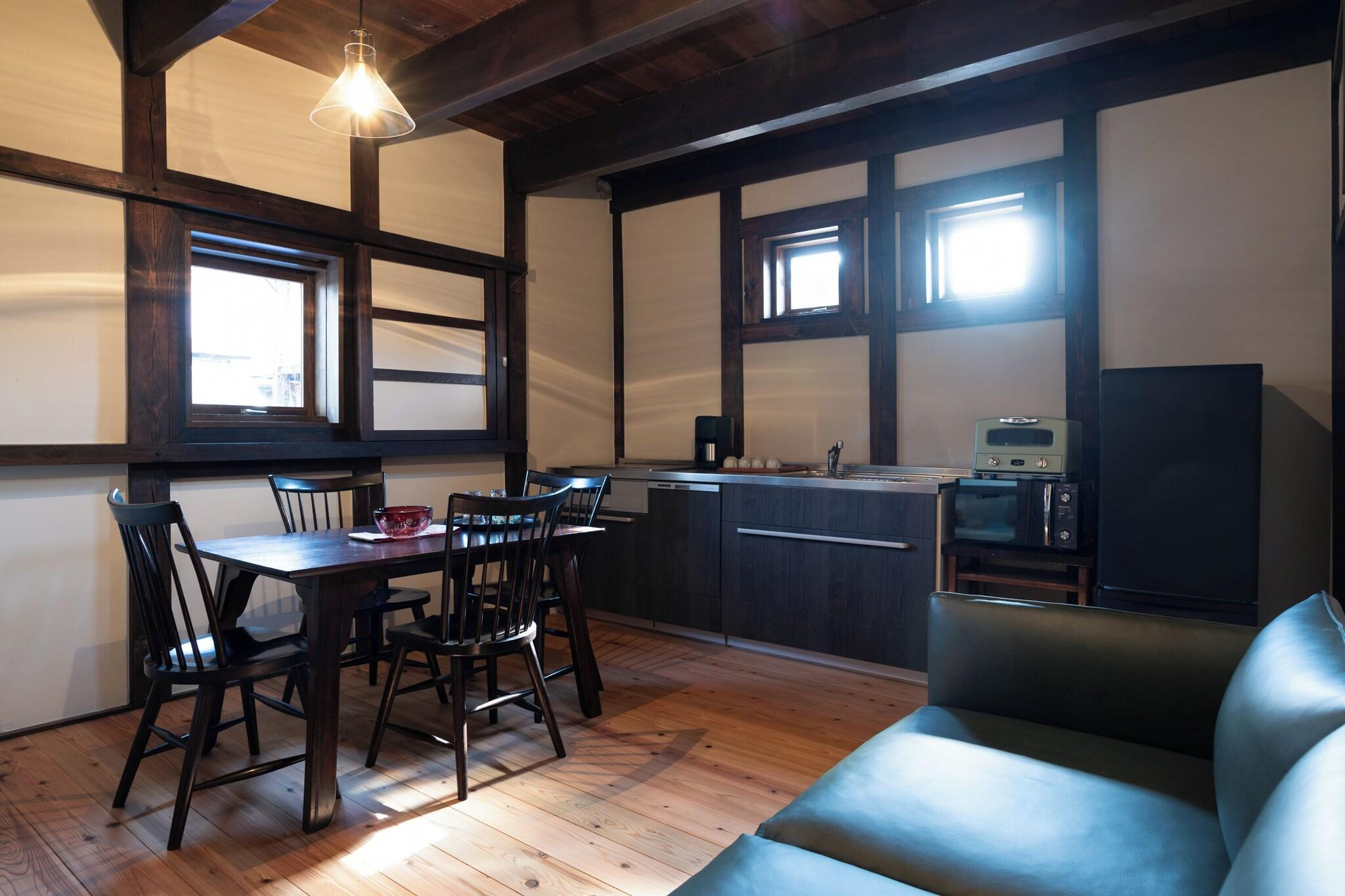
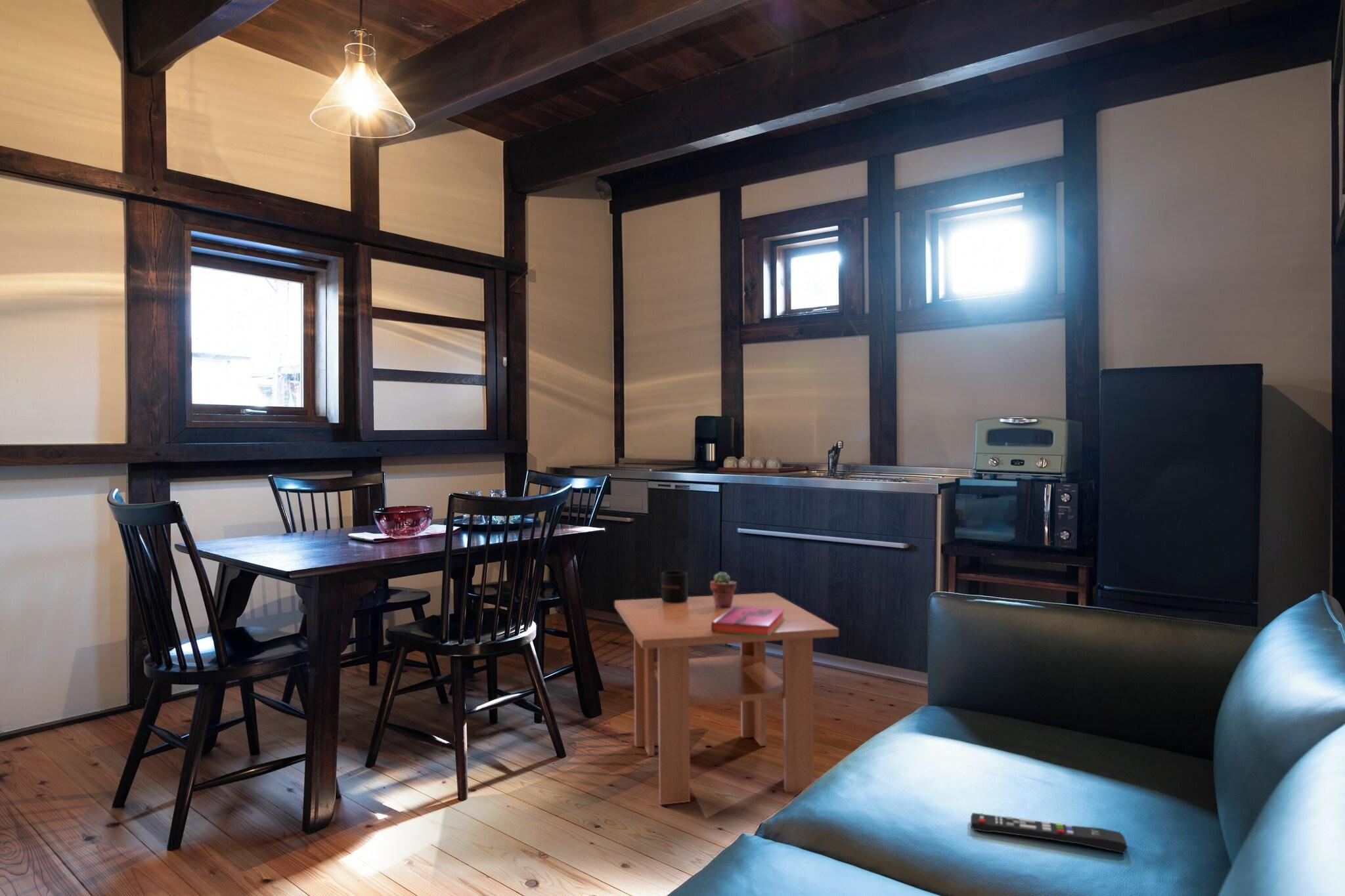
+ potted succulent (723, 588)
+ hardback book (749, 620)
+ mug (671, 586)
+ coffee table (717, 689)
+ remote control (1046, 830)
